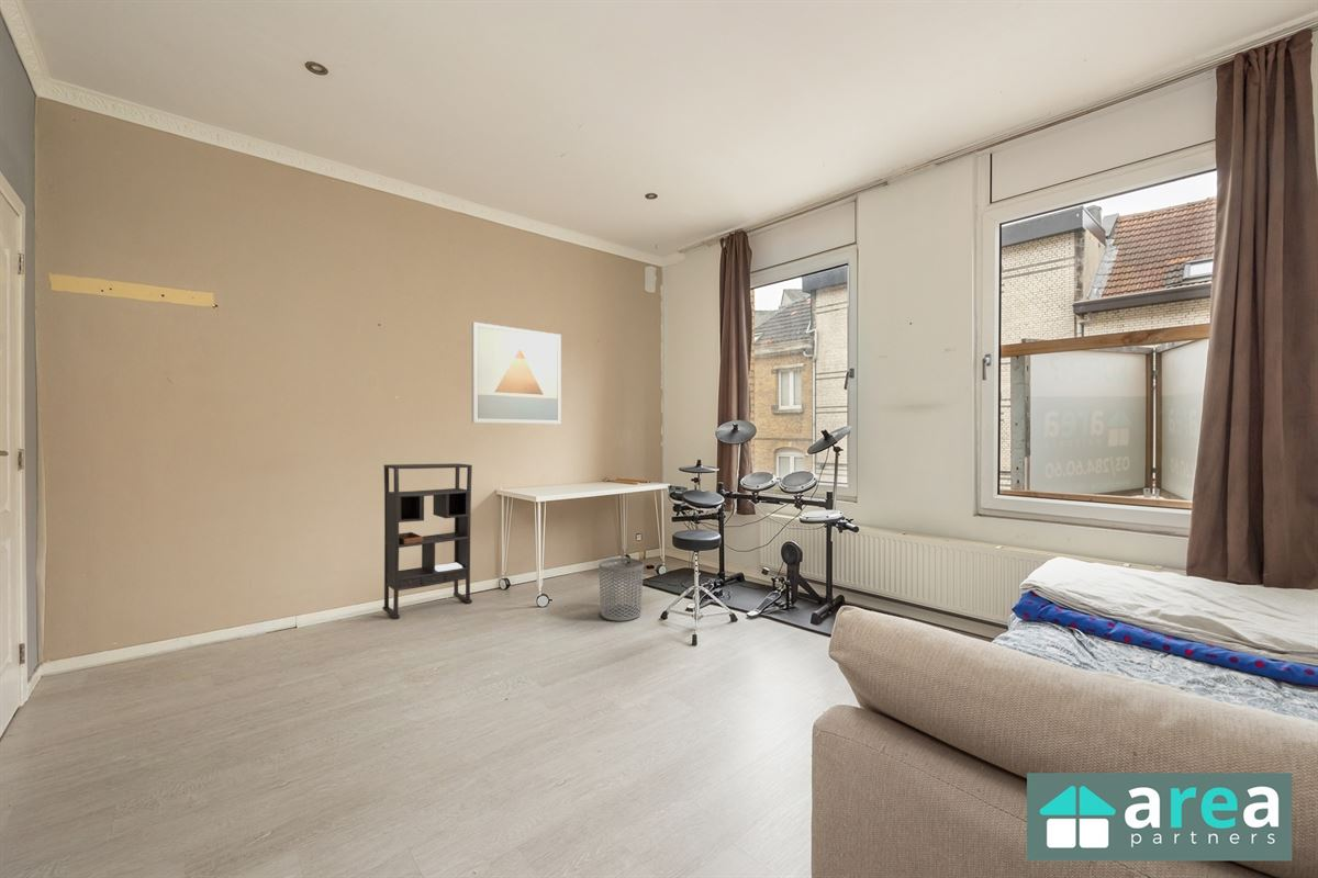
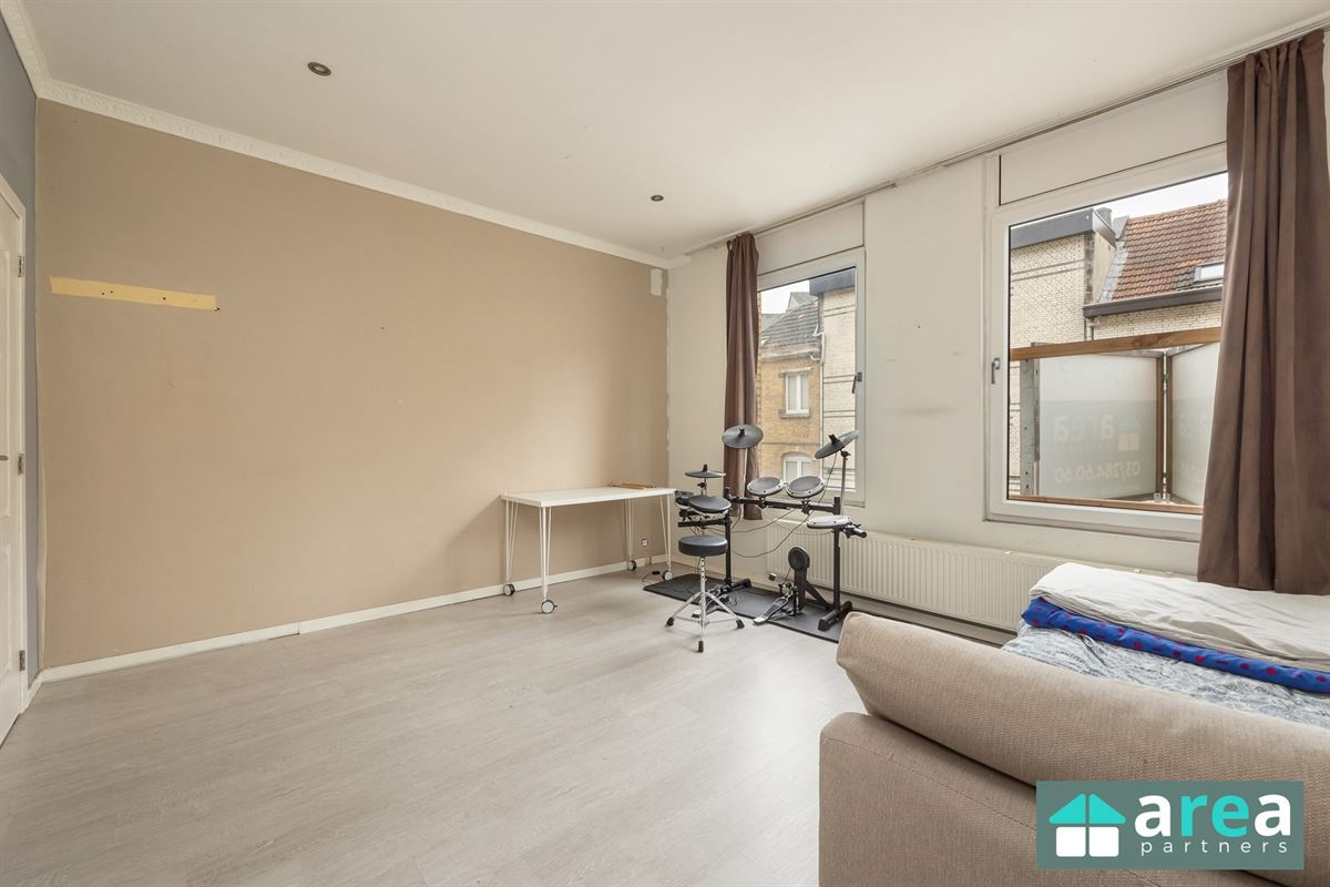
- waste bin (621, 588)
- wall art (518, 375)
- bookshelf (428, 536)
